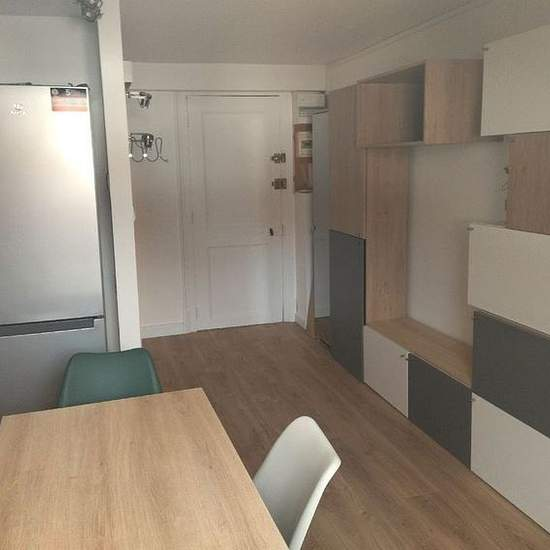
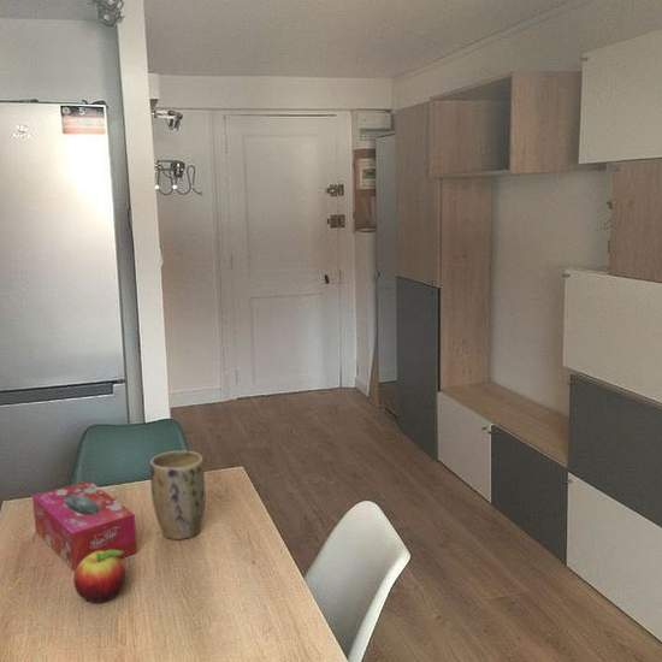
+ fruit (99, 574)
+ plant pot (178, 495)
+ tissue box (83, 522)
